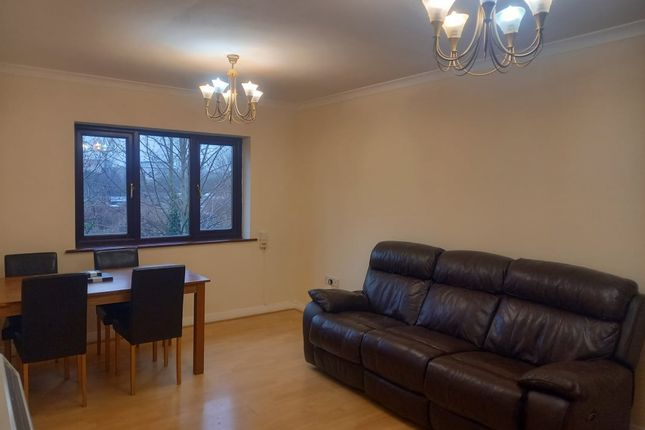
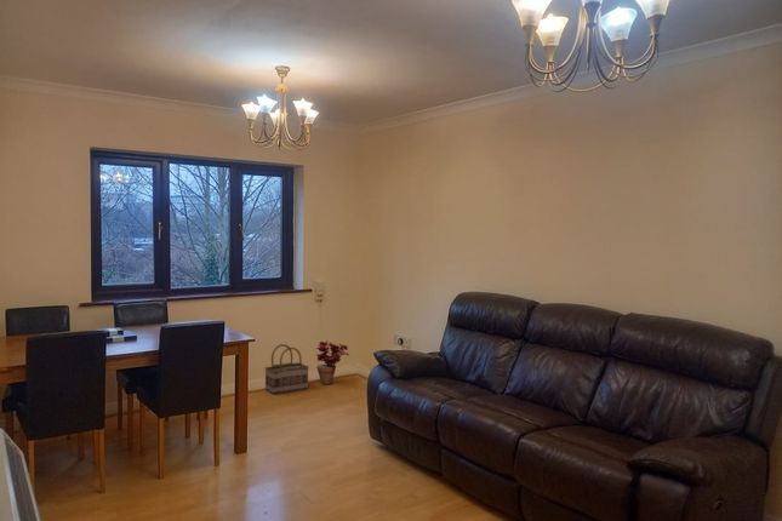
+ potted plant (330, 362)
+ basket (286, 367)
